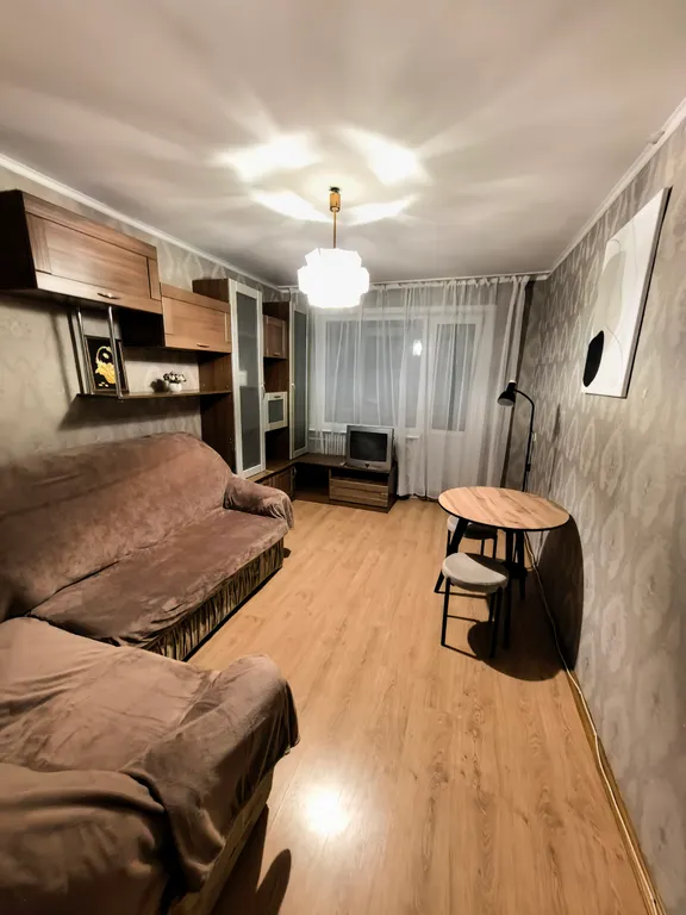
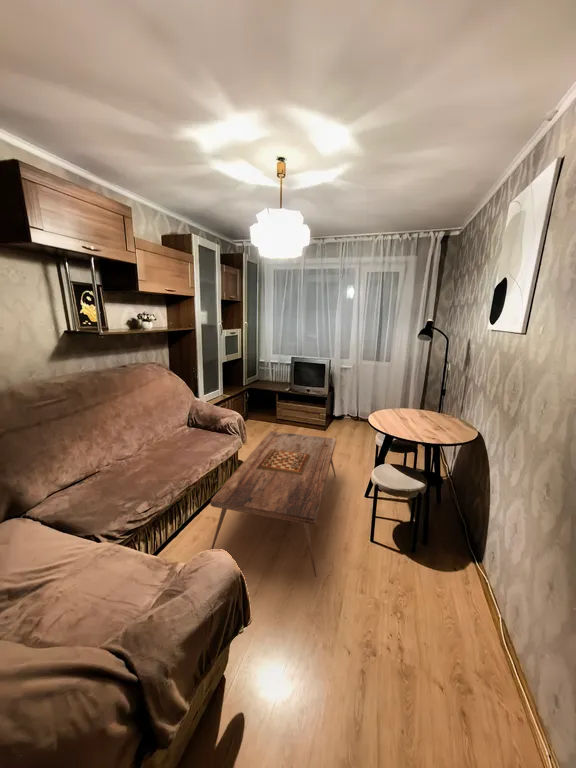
+ coffee table (286, 482)
